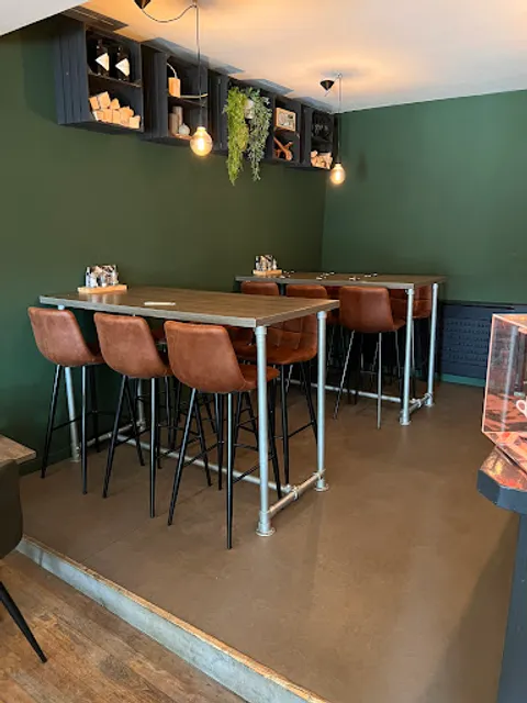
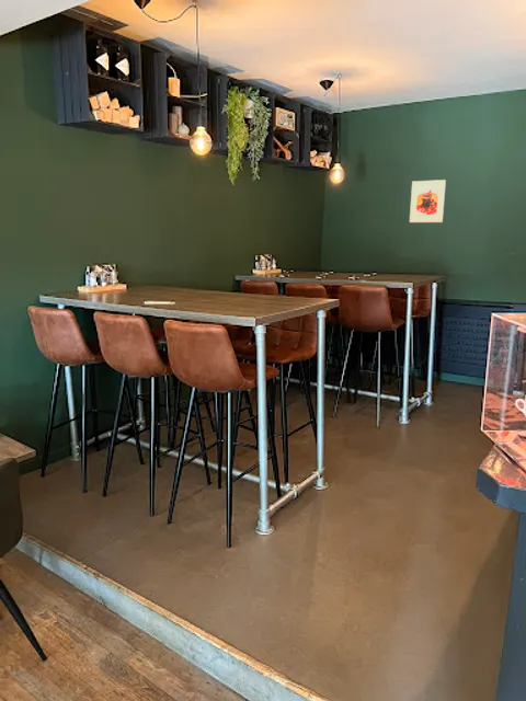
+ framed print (426, 202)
